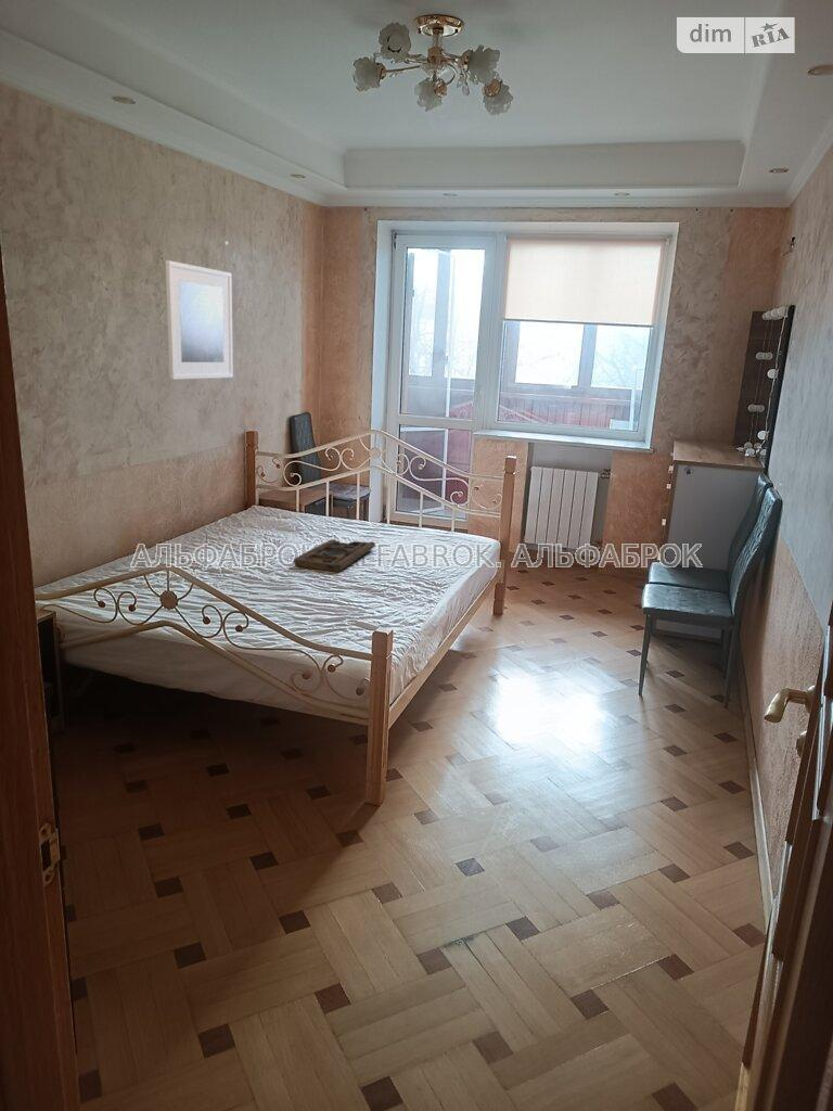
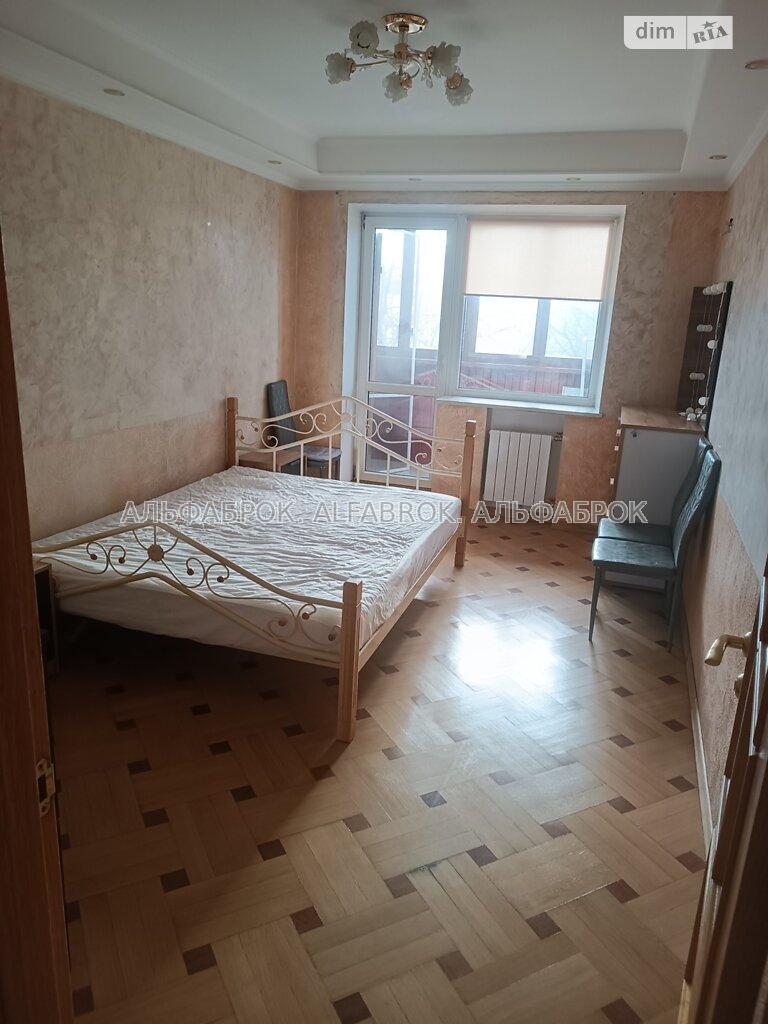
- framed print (202, 323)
- decorative tray (335, 553)
